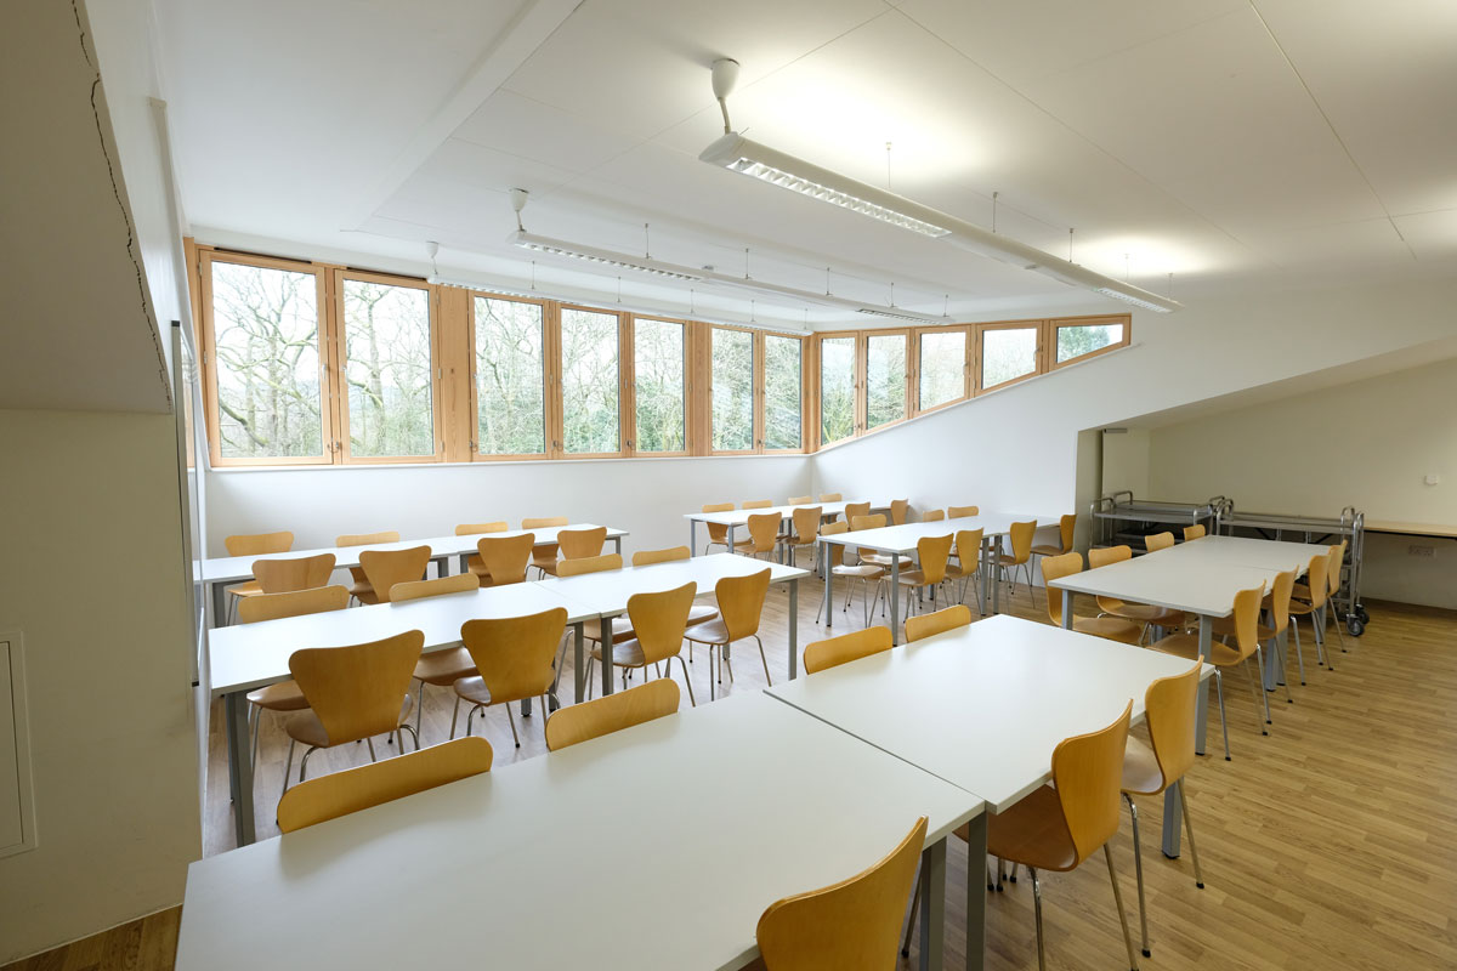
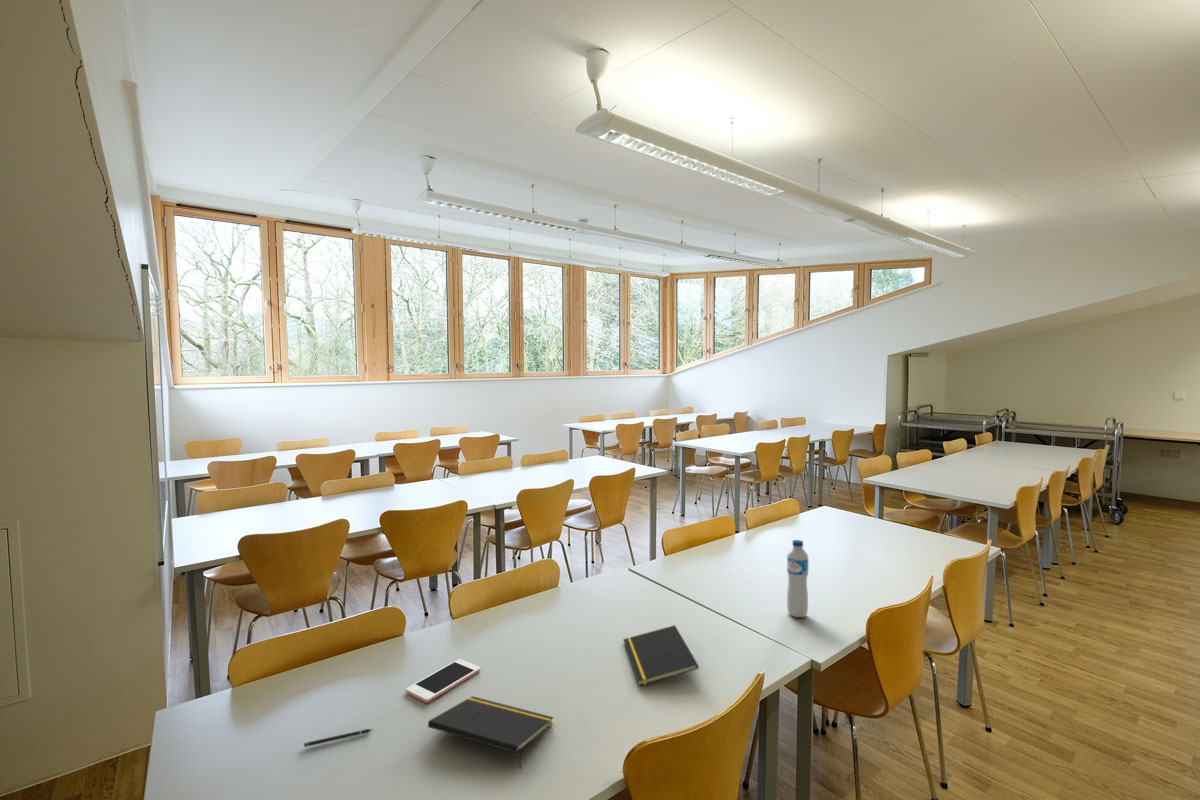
+ notepad (658, 653)
+ notepad (492, 722)
+ water bottle (797, 578)
+ cell phone (444, 679)
+ pen (339, 737)
